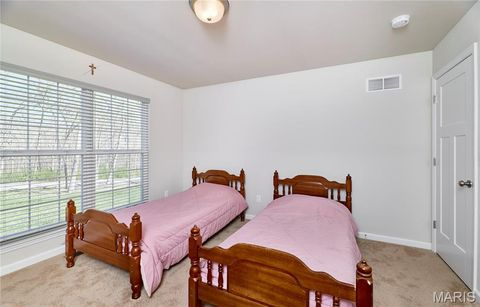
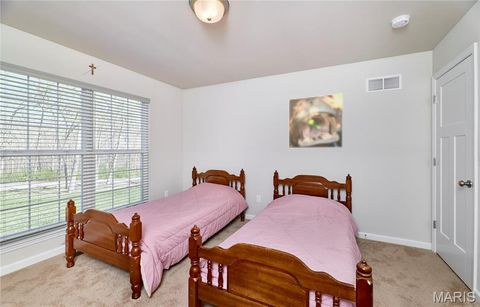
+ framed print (314, 122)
